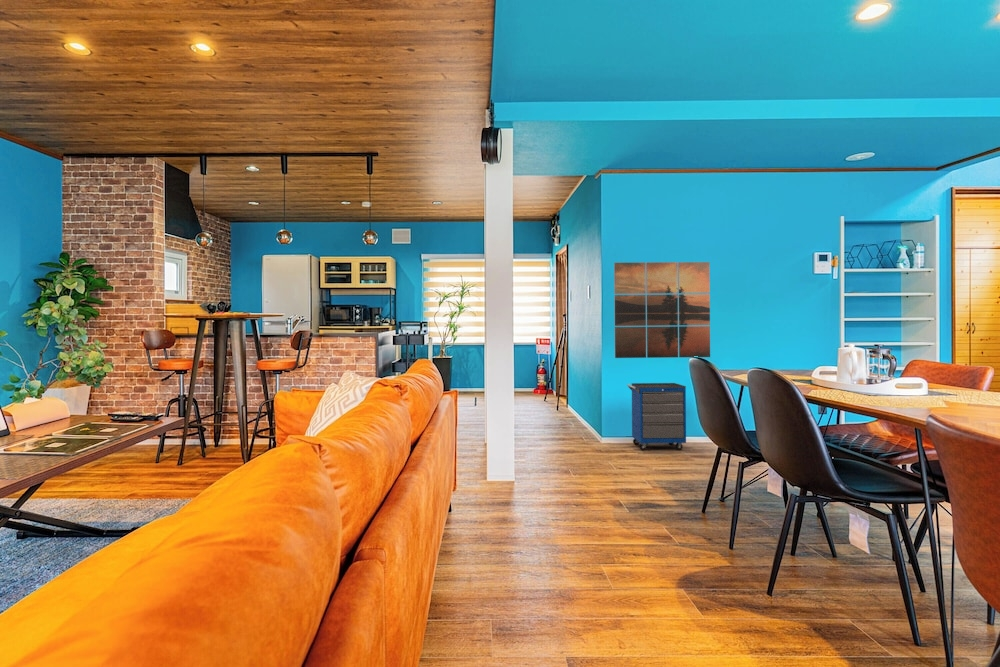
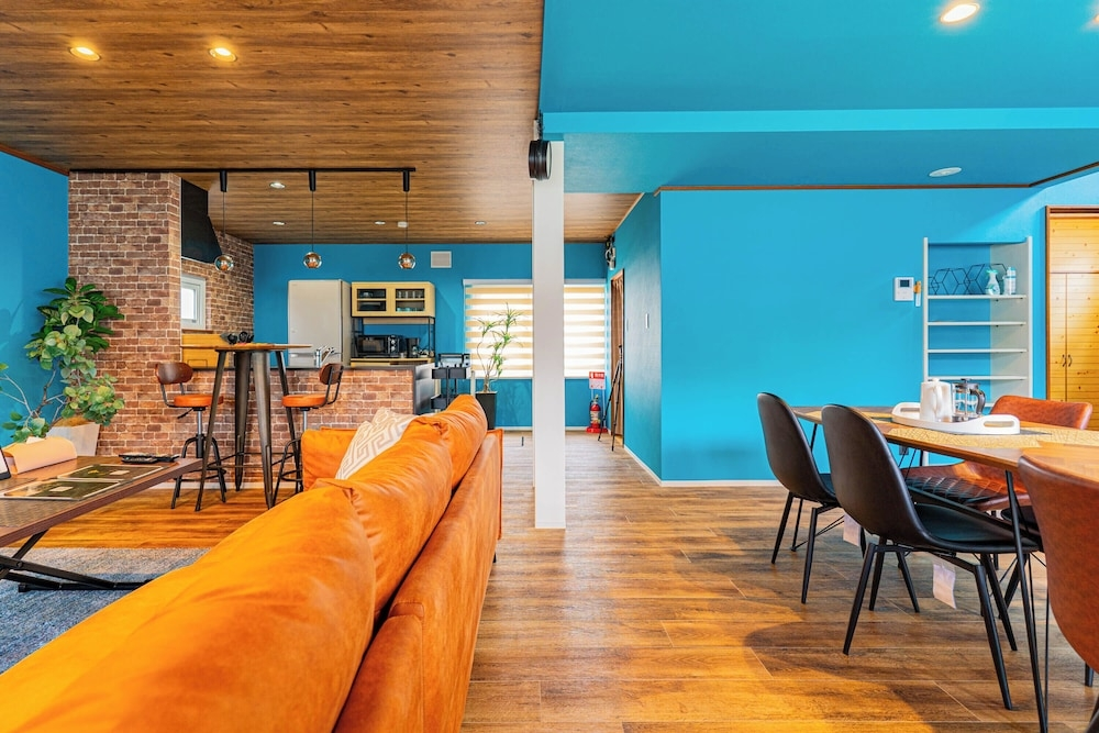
- cabinet (655, 415)
- wall art (662, 310)
